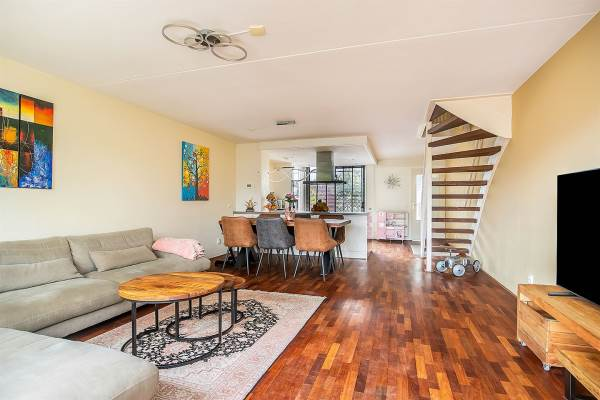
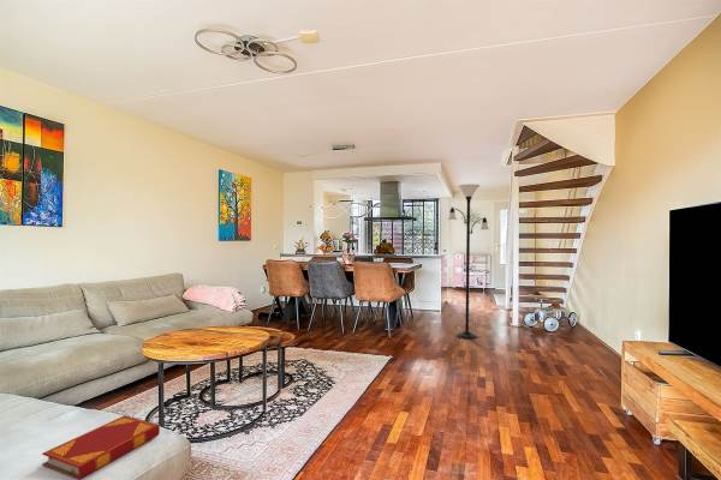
+ hardback book (105, 443)
+ floor lamp (467, 260)
